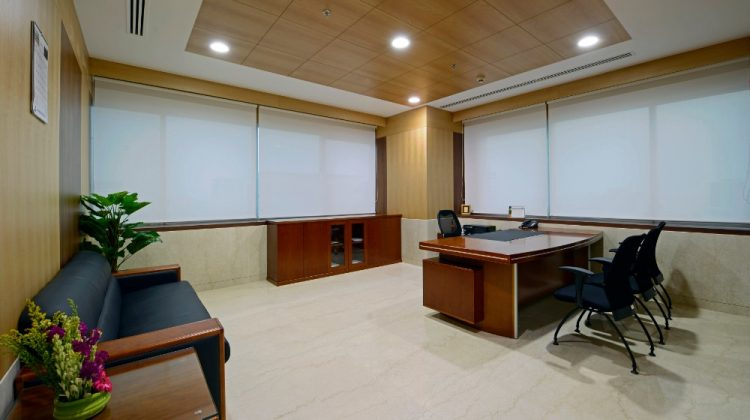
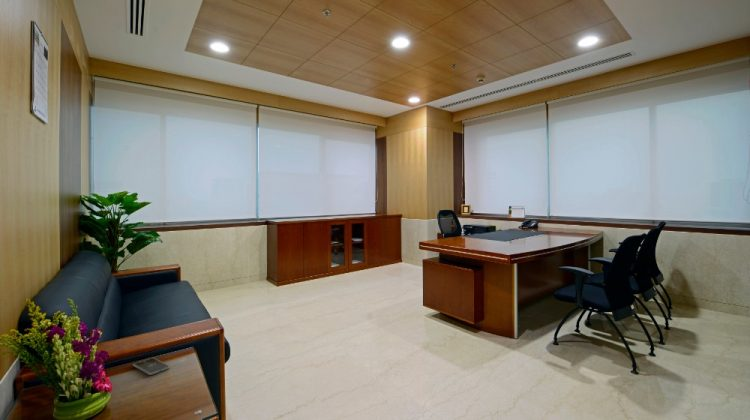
+ smartphone (151, 365)
